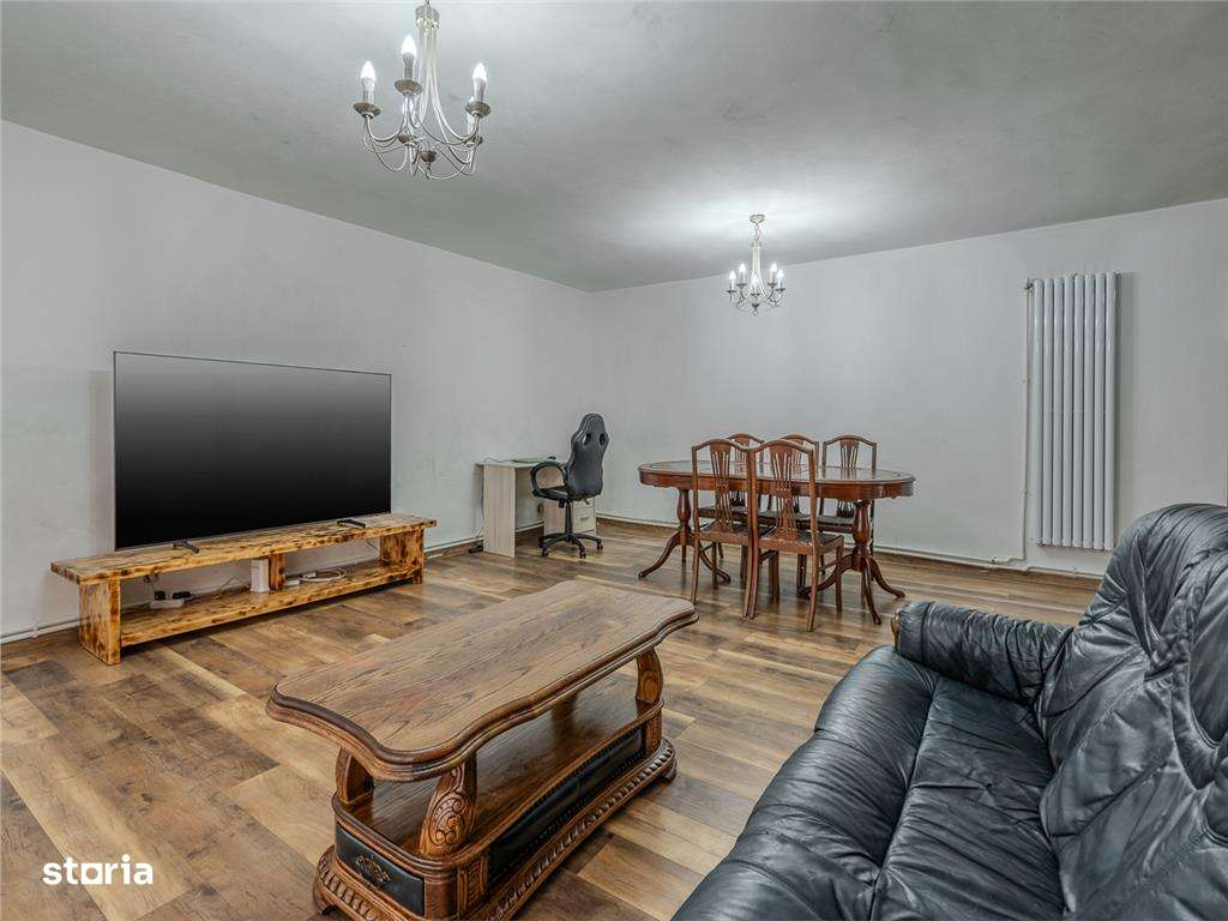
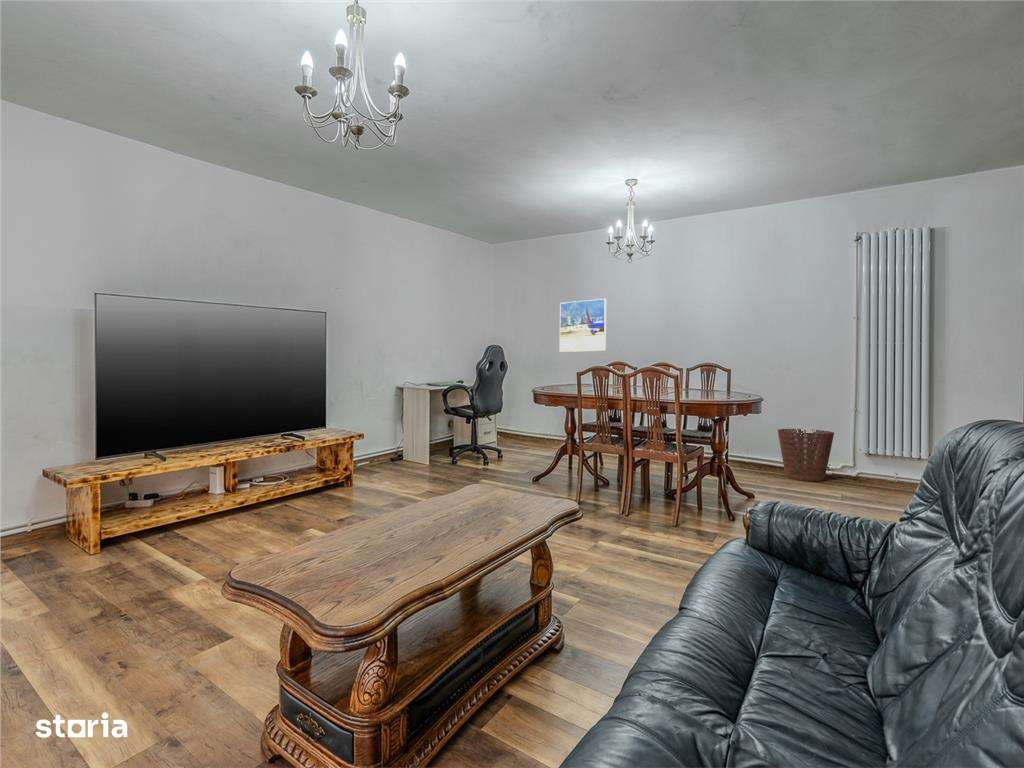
+ basket (804, 454)
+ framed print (582, 326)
